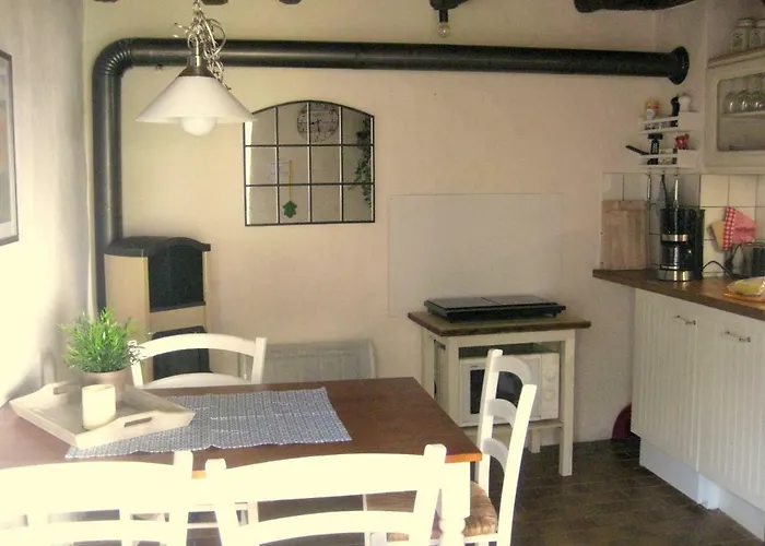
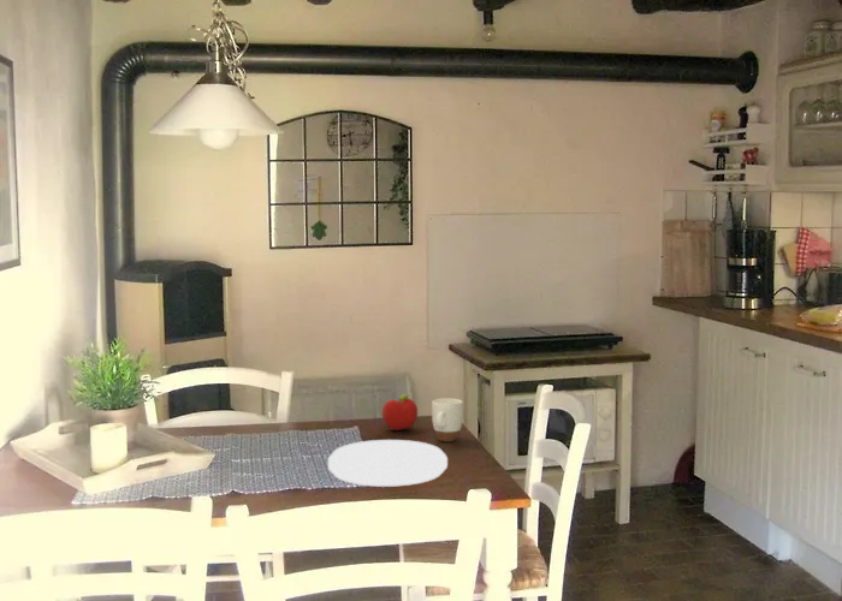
+ plate (387, 462)
+ mug (445, 422)
+ fruit (399, 411)
